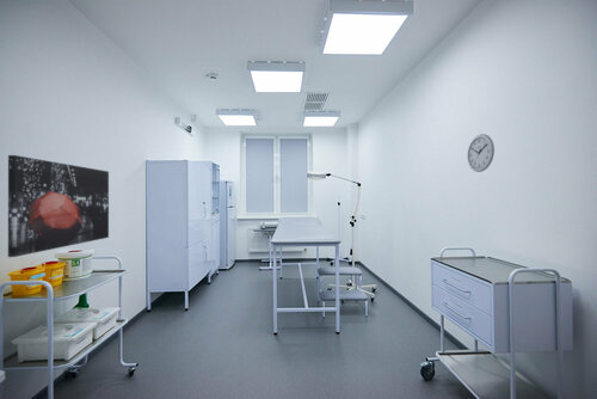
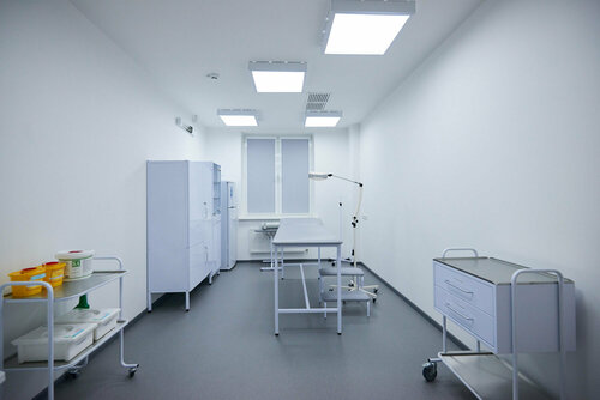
- wall art (68, 204)
- wall clock (479, 153)
